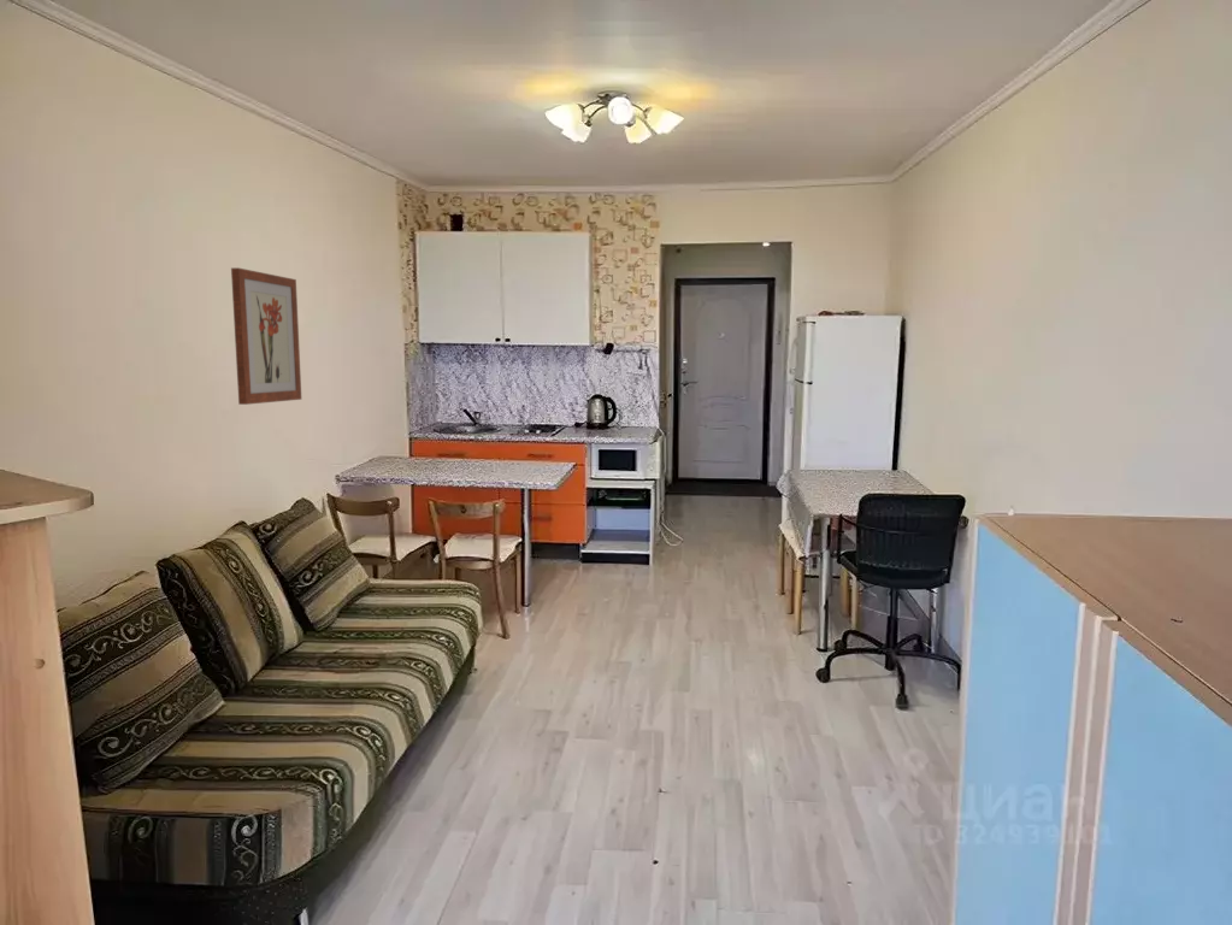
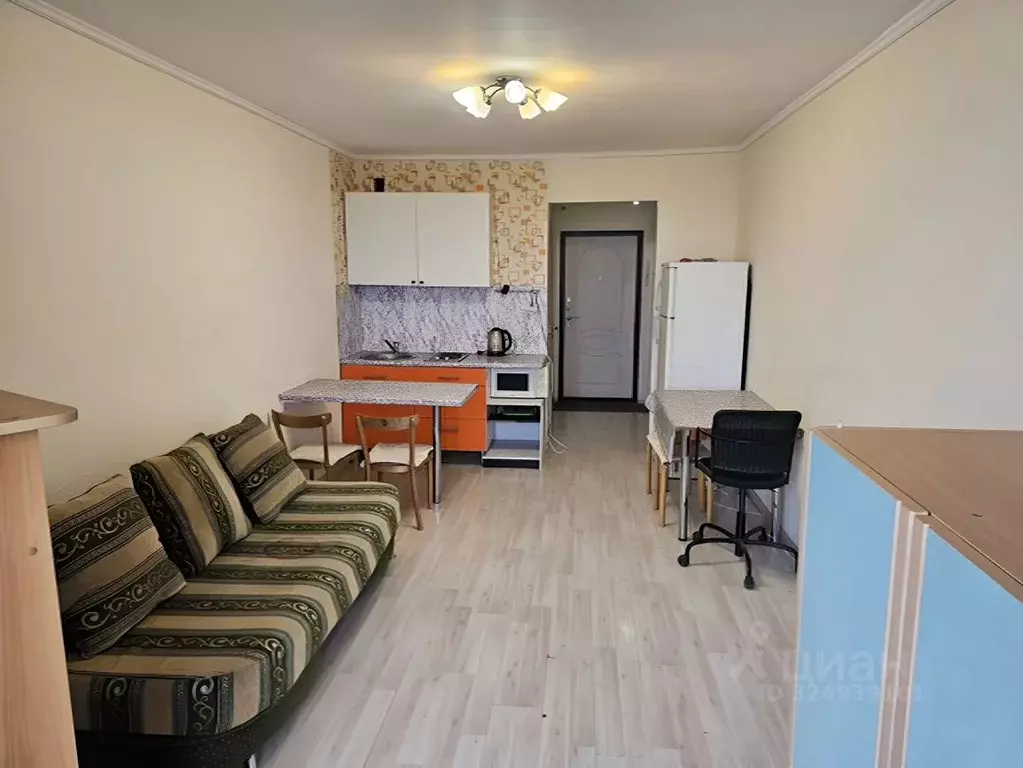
- wall art (269, 338)
